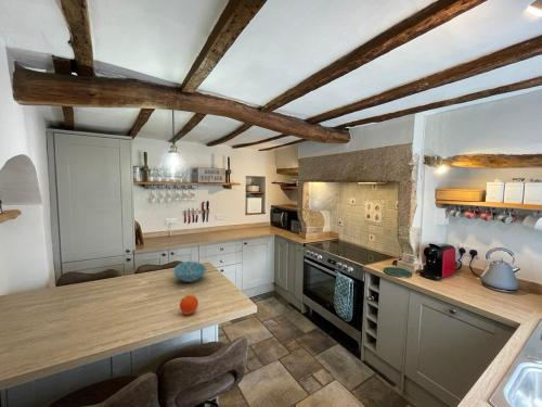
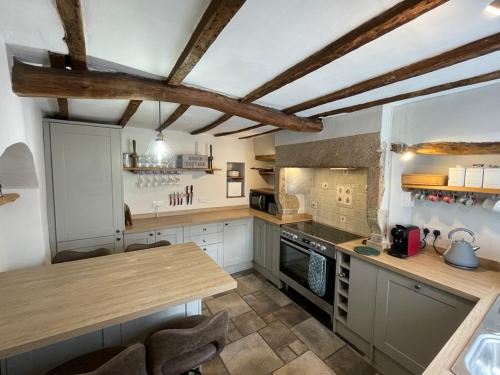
- bowl (190, 272)
- fruit (189, 304)
